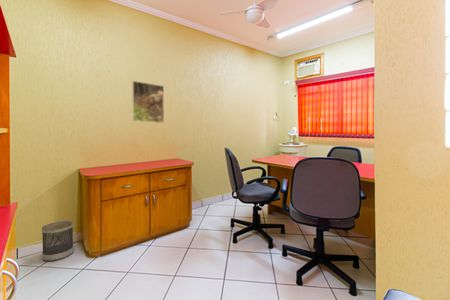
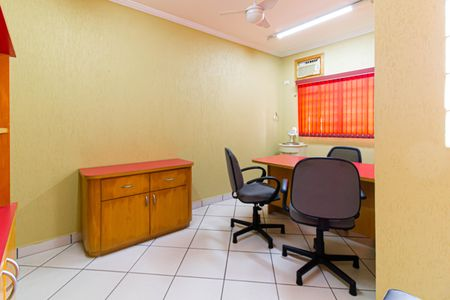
- wastebasket (58, 239)
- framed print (148, 102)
